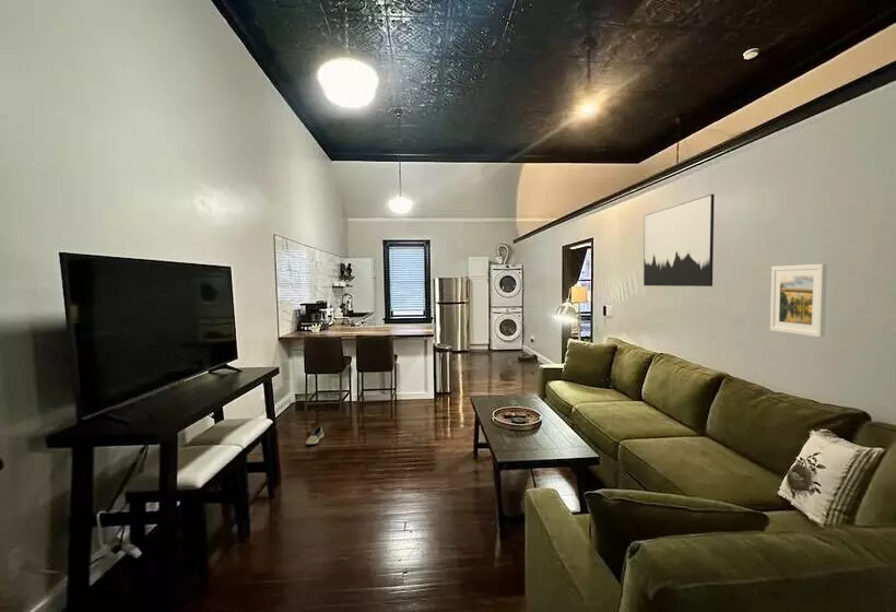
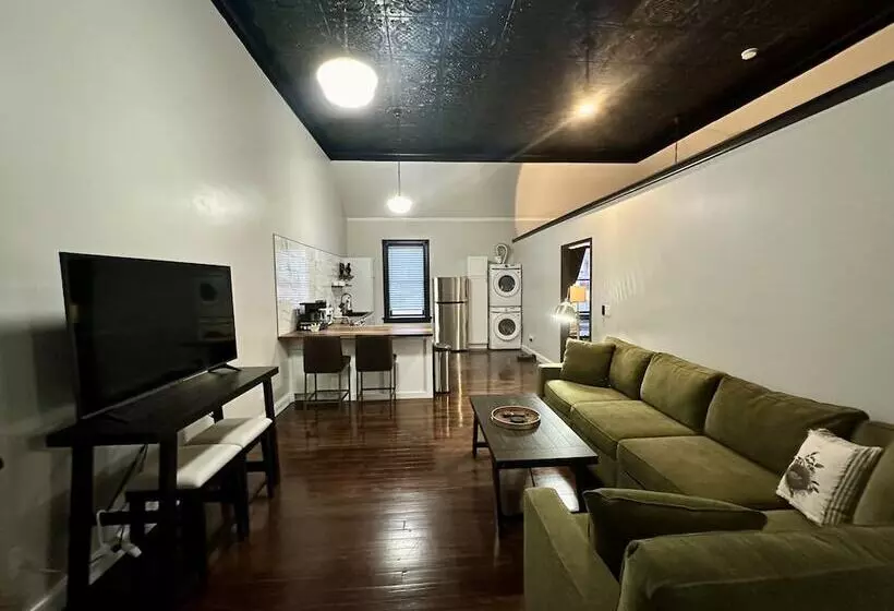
- wall art (673, 246)
- shoe (315, 435)
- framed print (795, 299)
